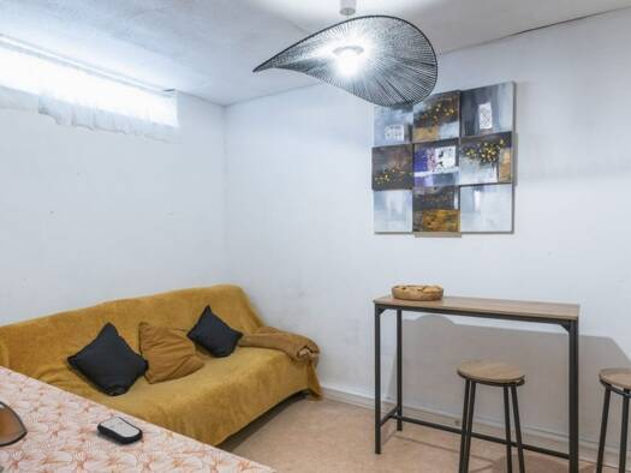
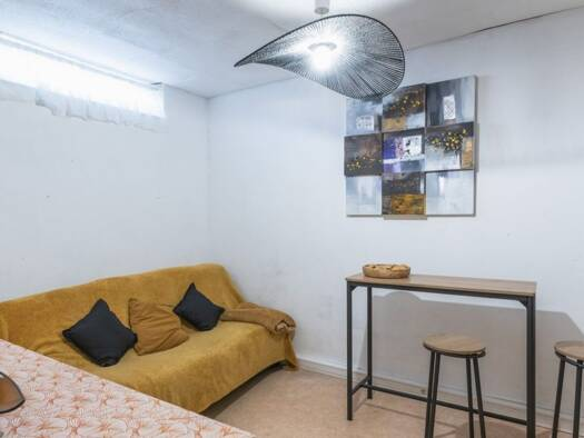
- remote control (120, 430)
